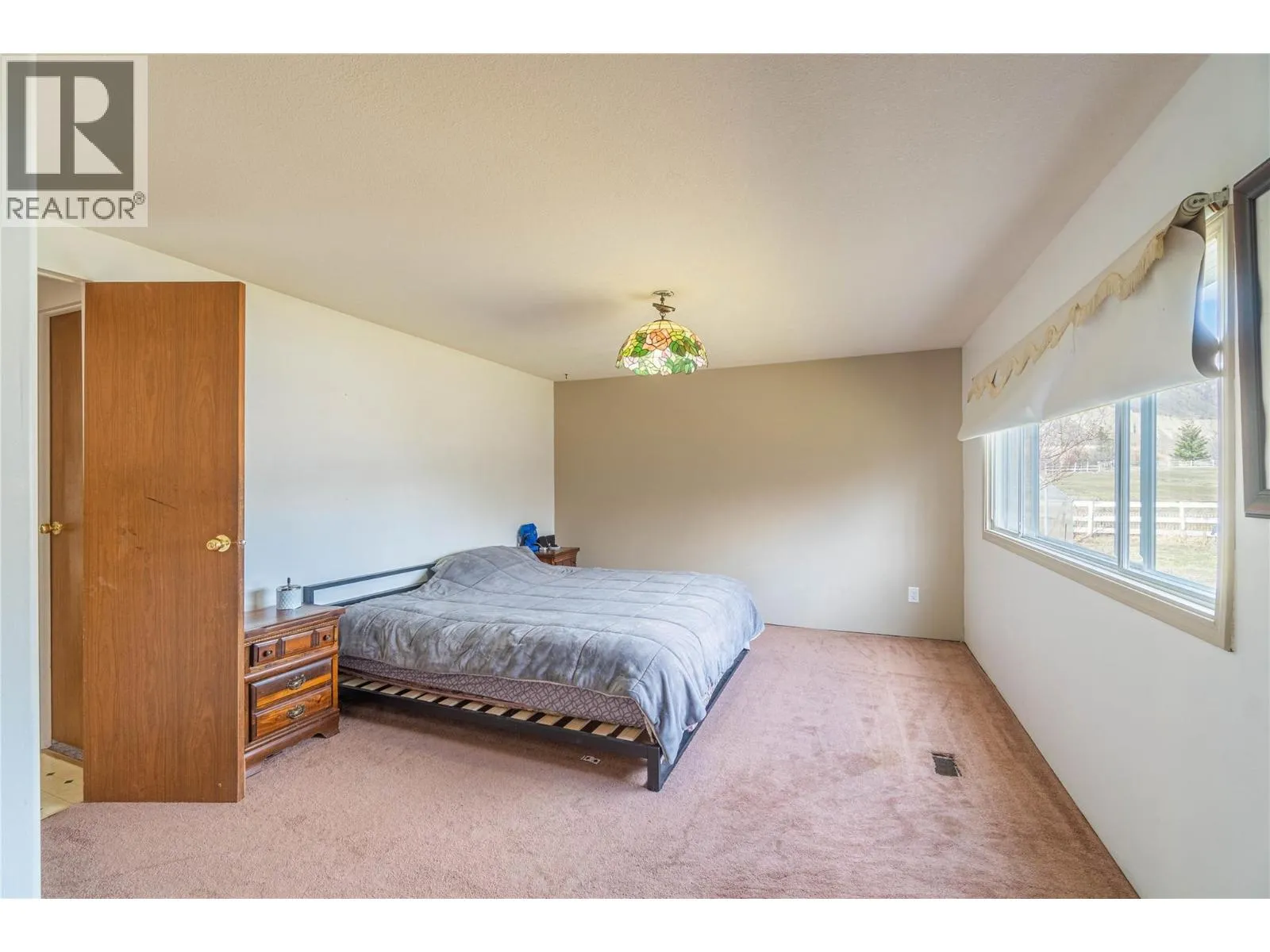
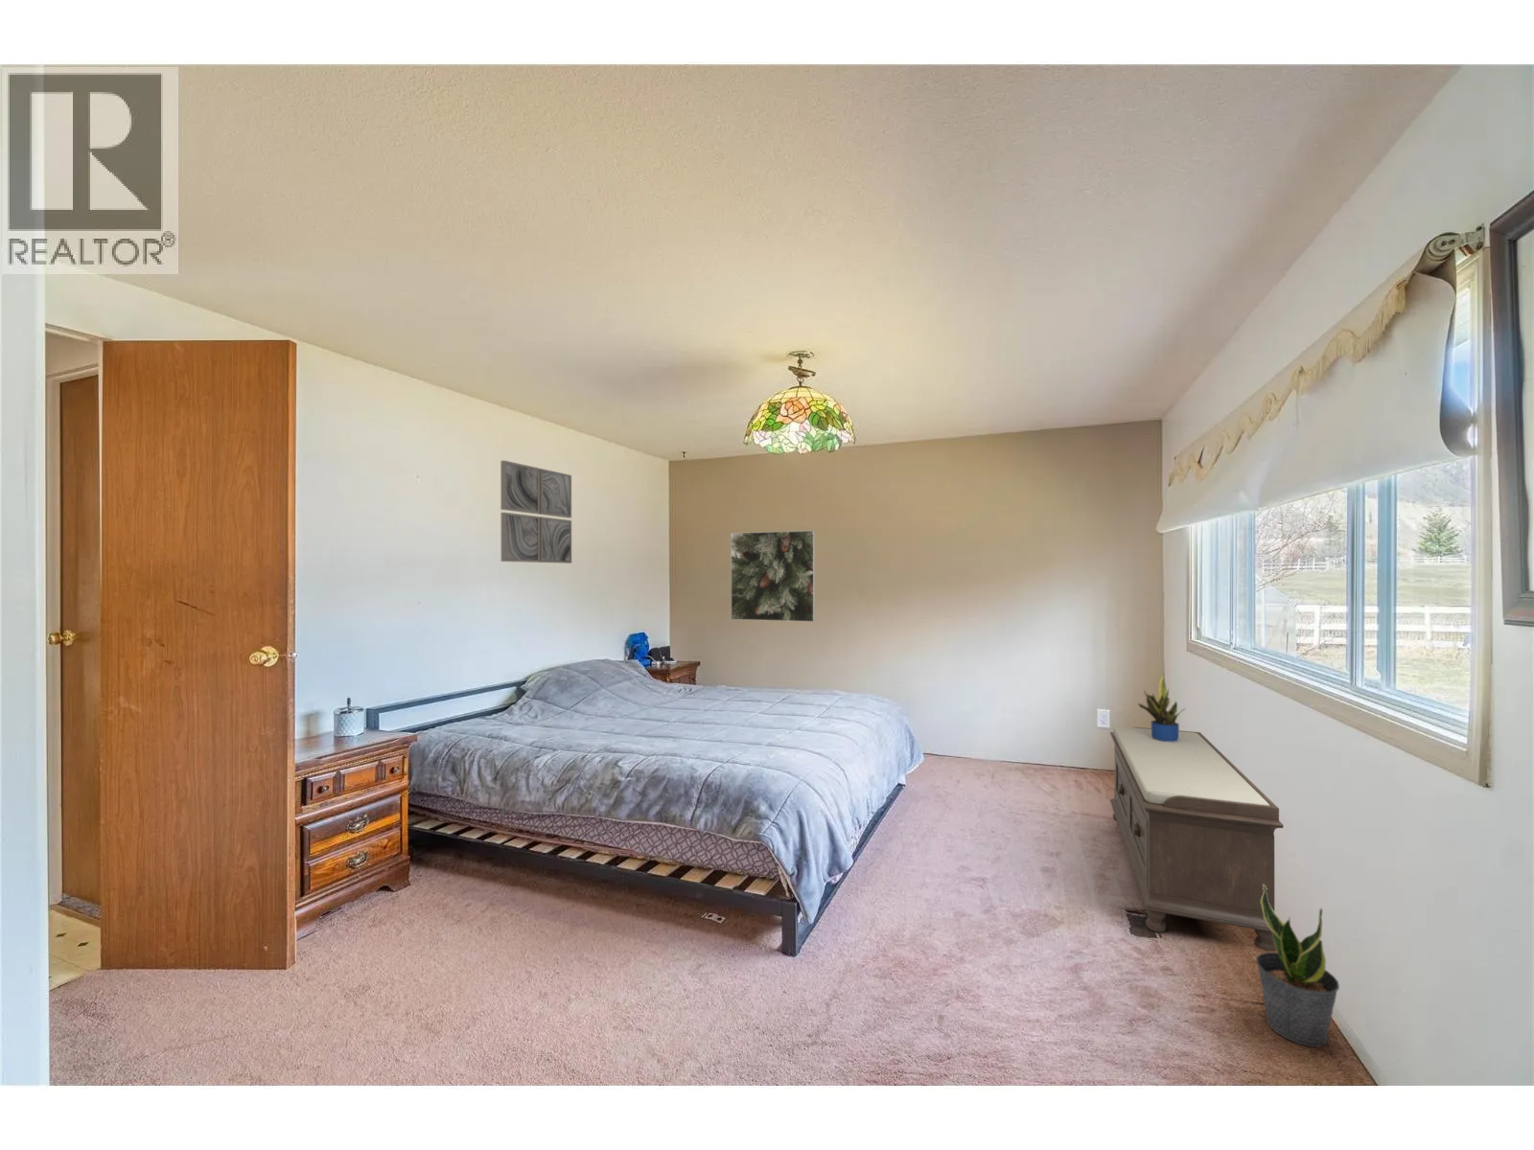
+ wall art (538, 513)
+ bench (1176, 814)
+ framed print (772, 576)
+ potted plant (1160, 705)
+ potted plant (1296, 958)
